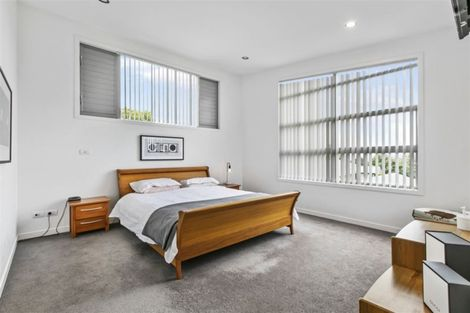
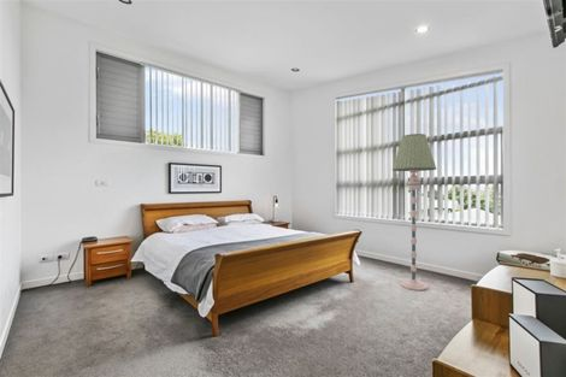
+ floor lamp (413, 210)
